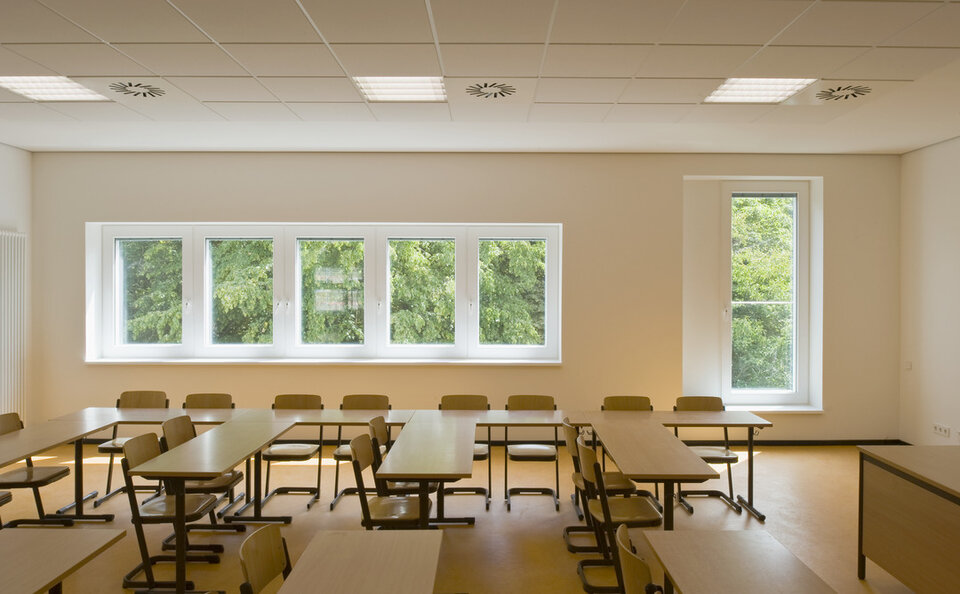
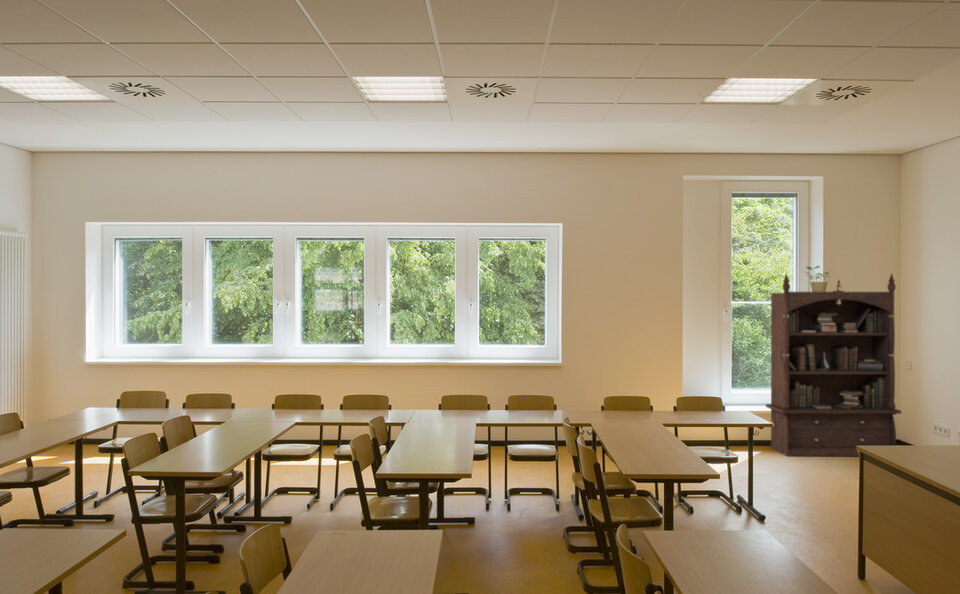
+ potted plant (817, 278)
+ bookcase (831, 362)
